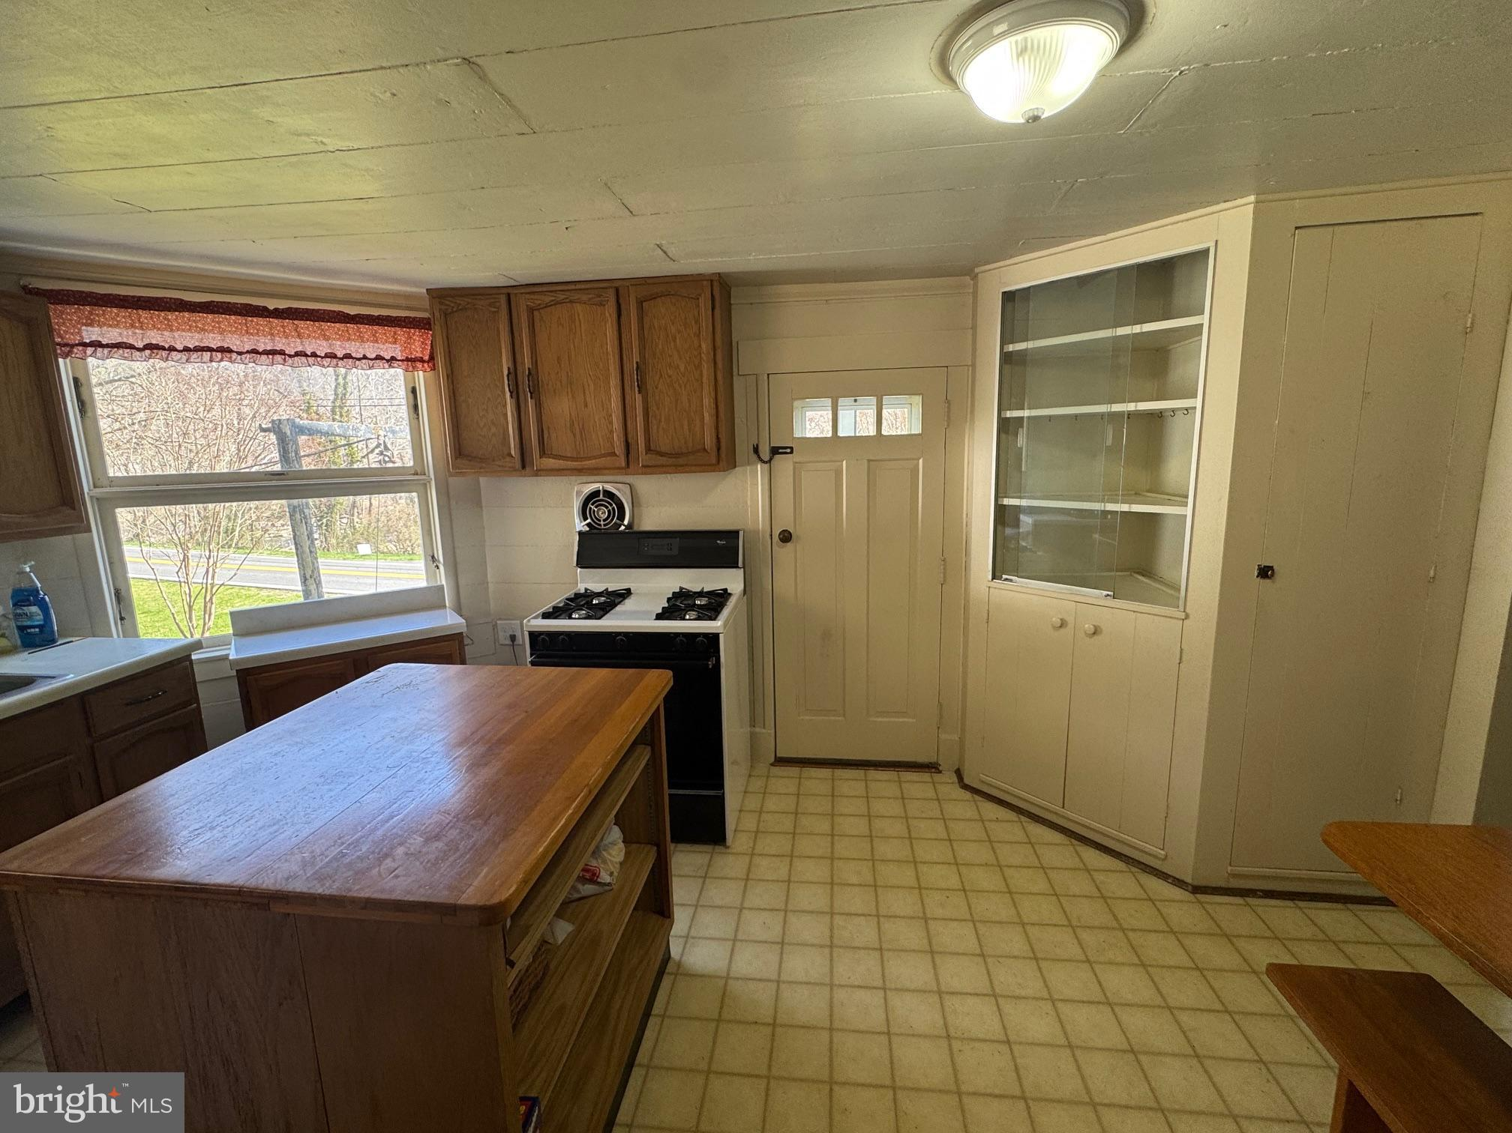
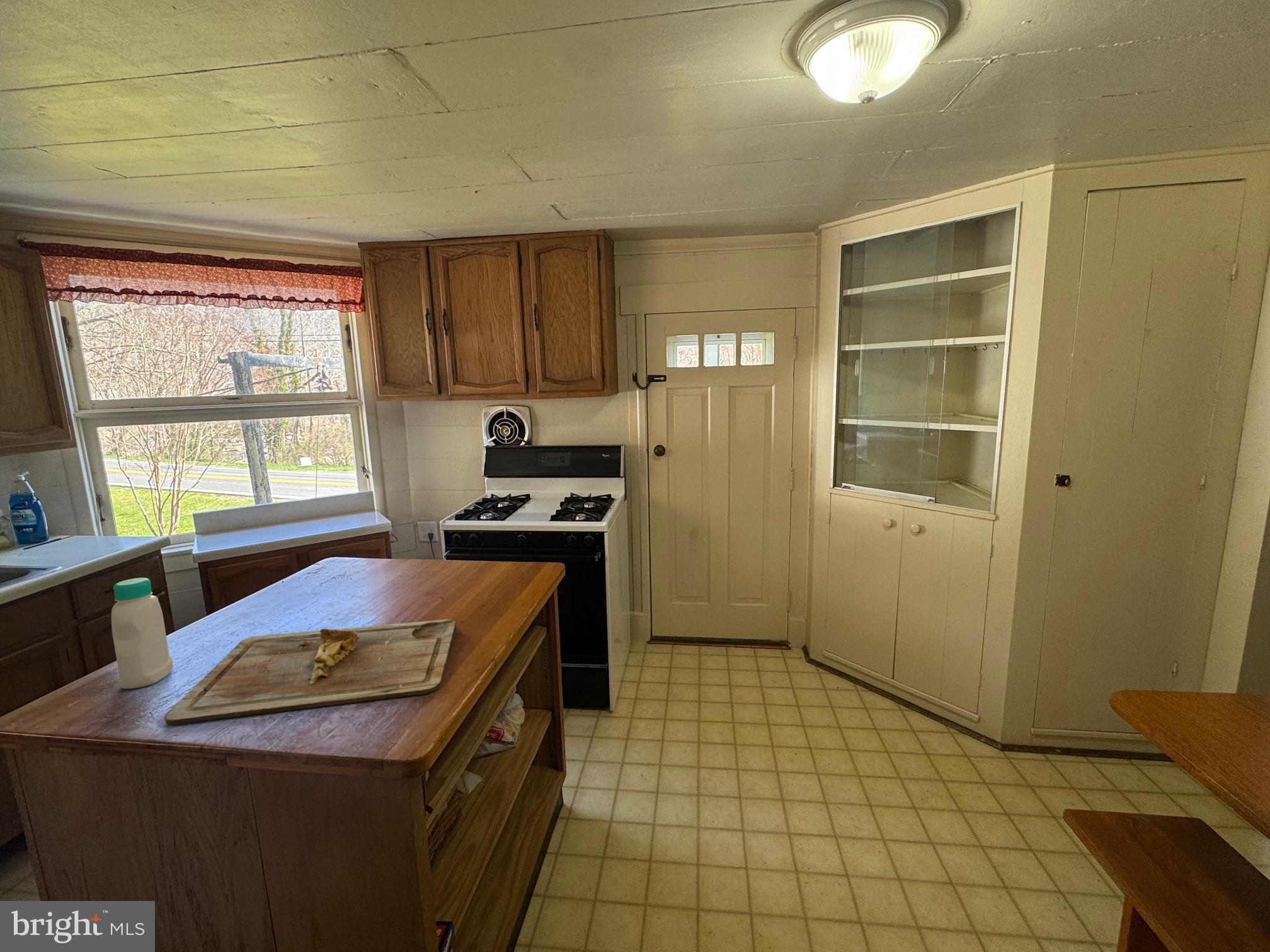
+ bottle (139, 630)
+ cutting board (332, 654)
